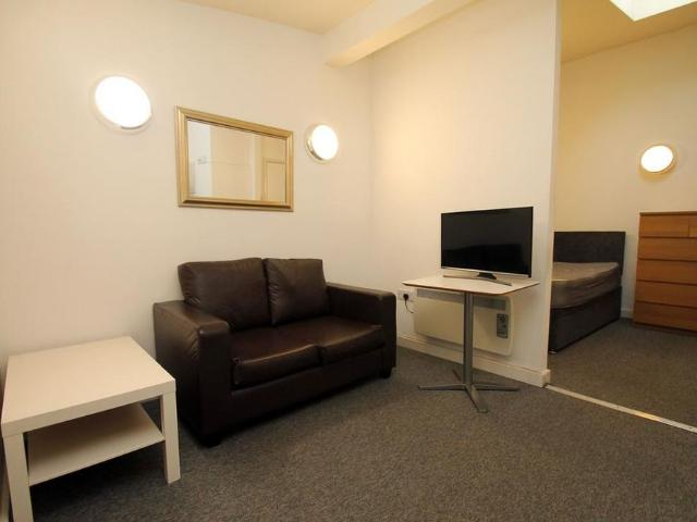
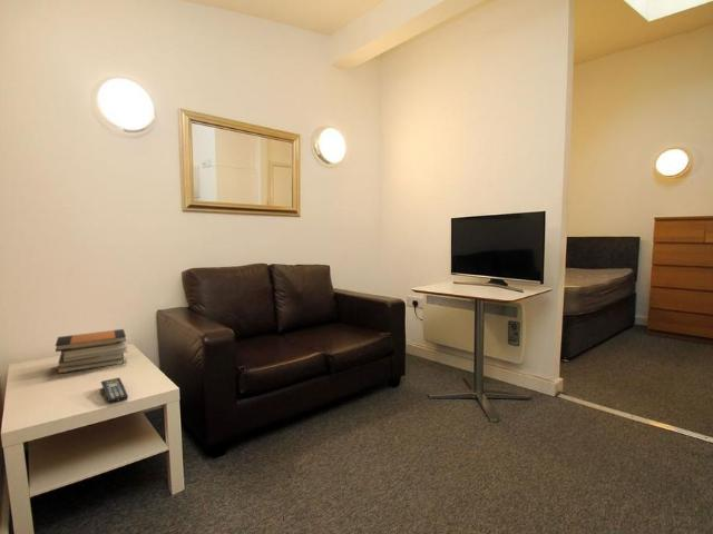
+ book stack (92, 349)
+ remote control (114, 389)
